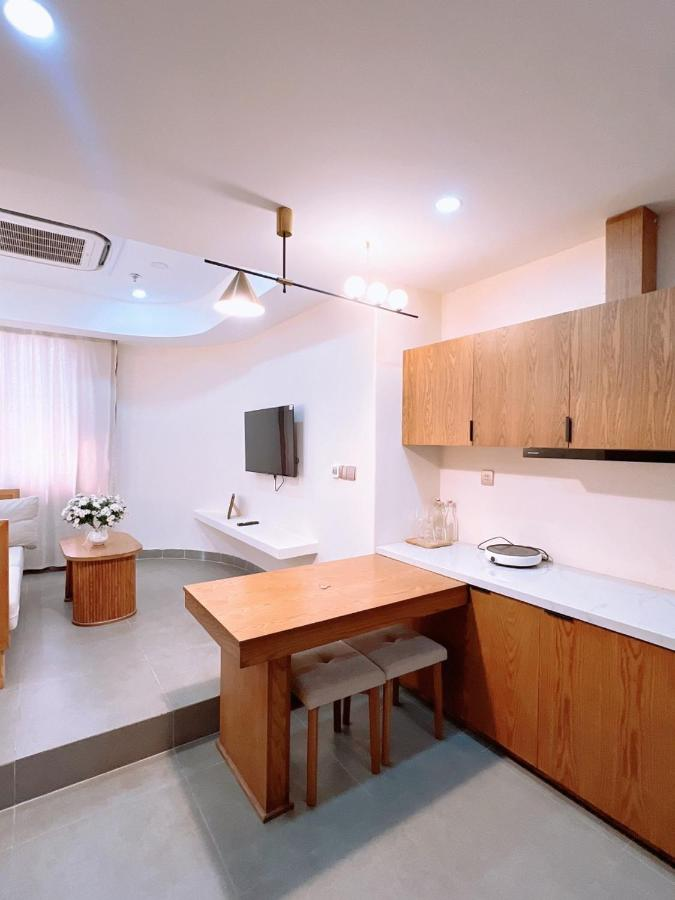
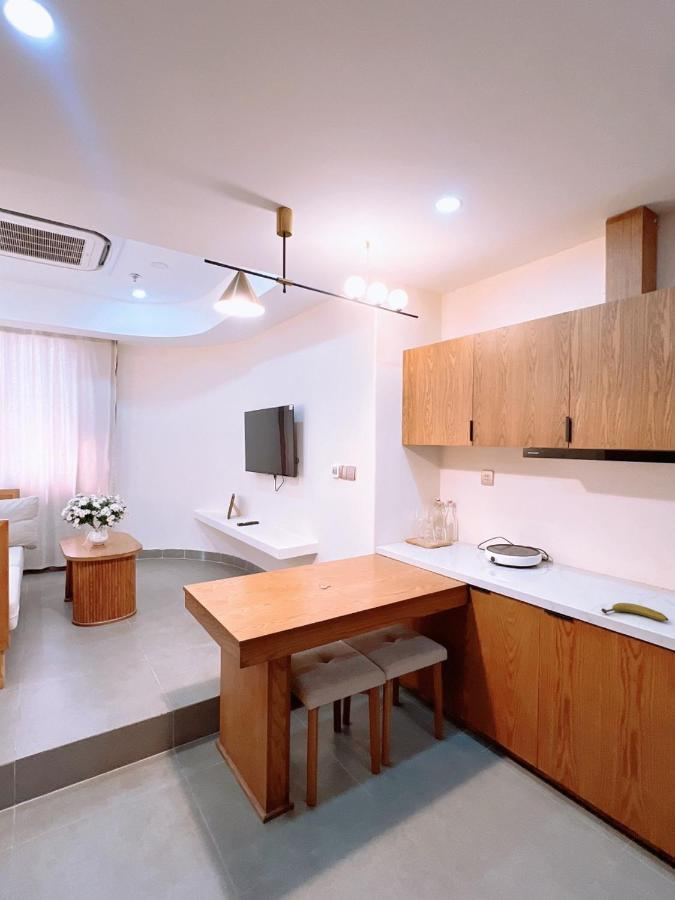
+ fruit (635, 612)
